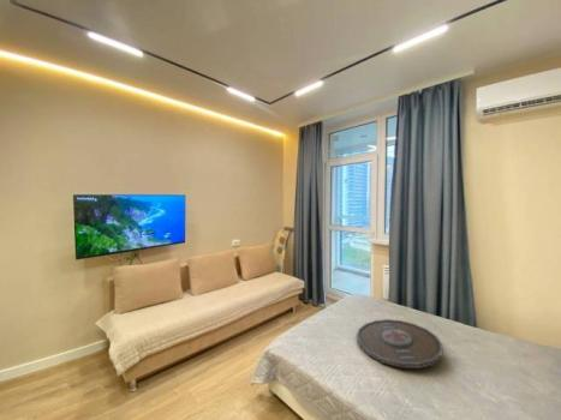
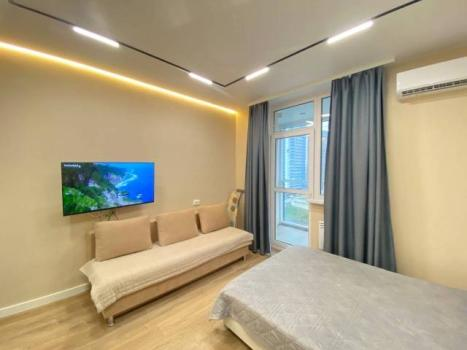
- serving tray (396, 340)
